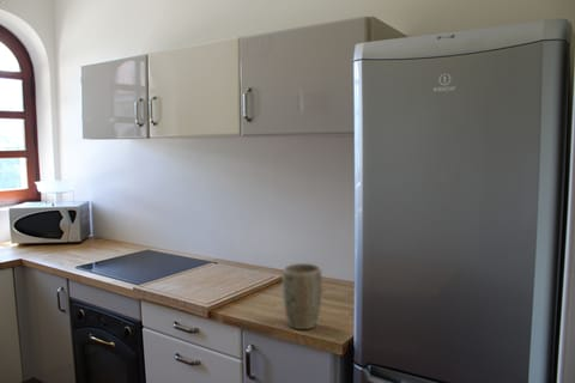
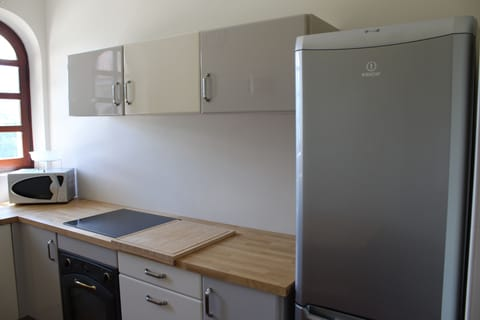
- plant pot (302, 296)
